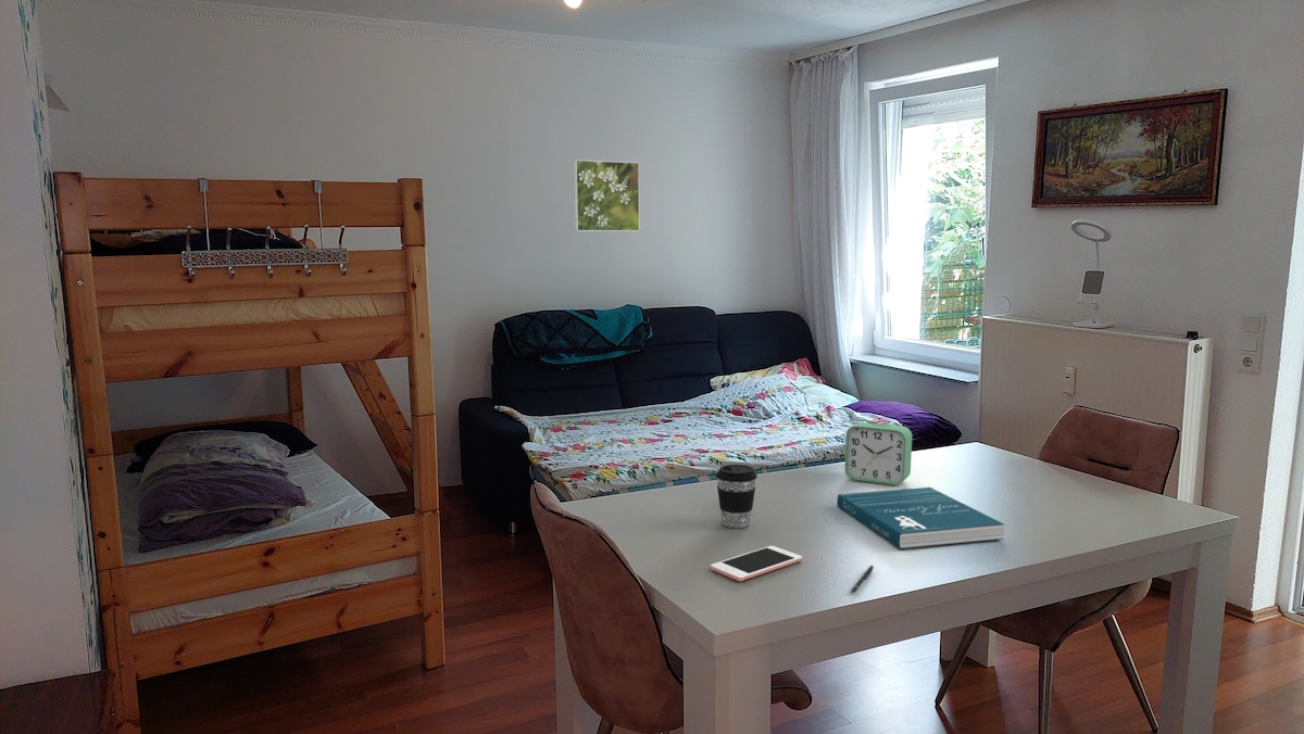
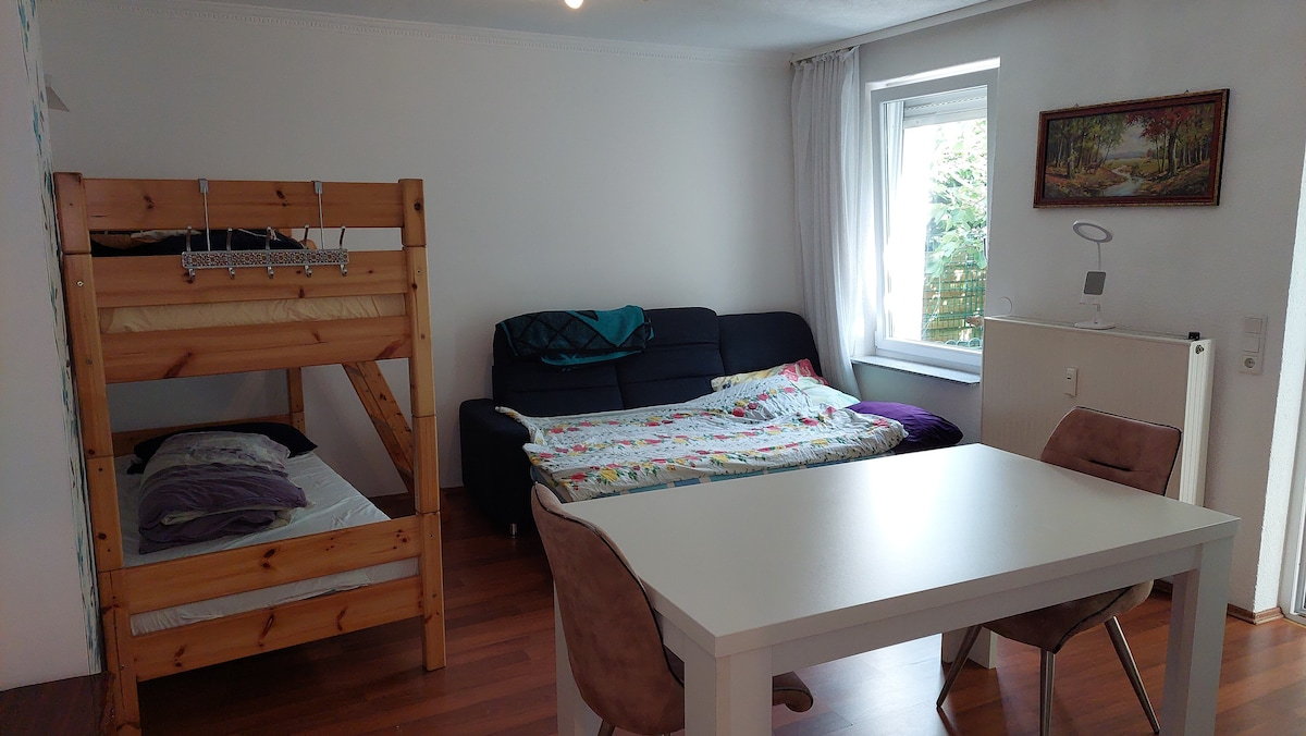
- pen (862, 579)
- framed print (606, 195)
- coffee cup (736, 496)
- cell phone (756, 562)
- book (915, 515)
- alarm clock (878, 452)
